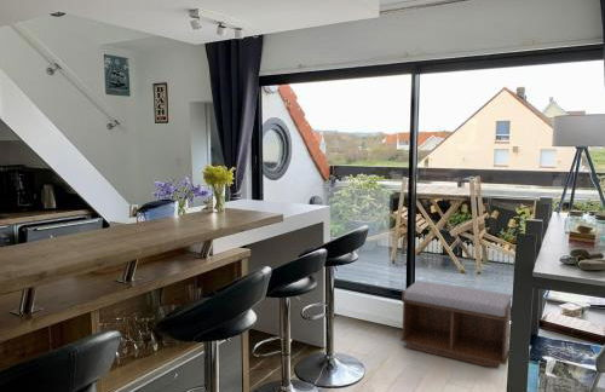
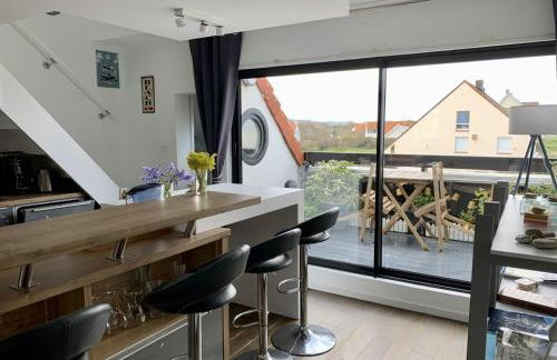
- bench (456, 321)
